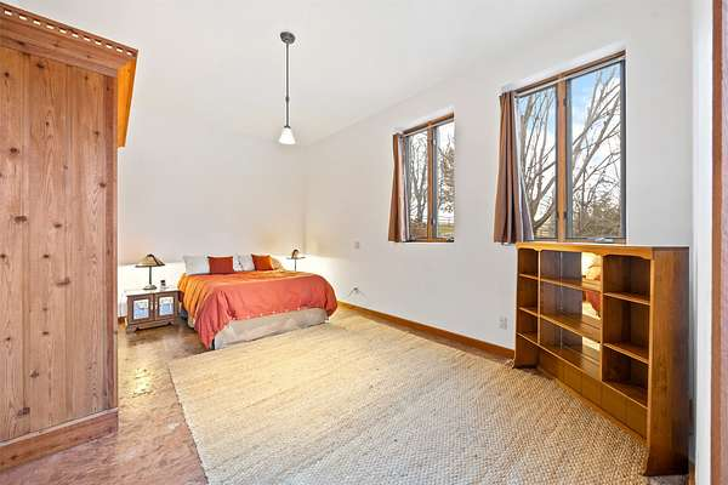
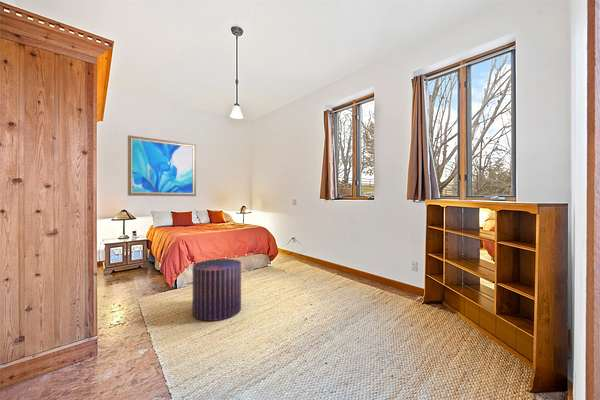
+ wall art (164, 168)
+ stool (217, 287)
